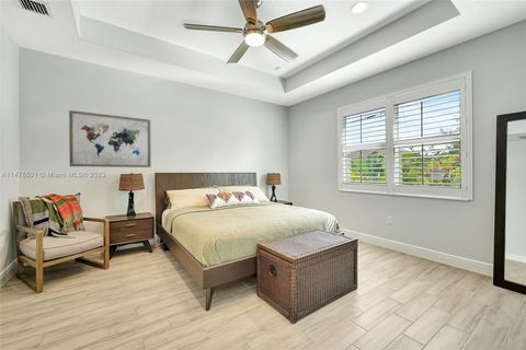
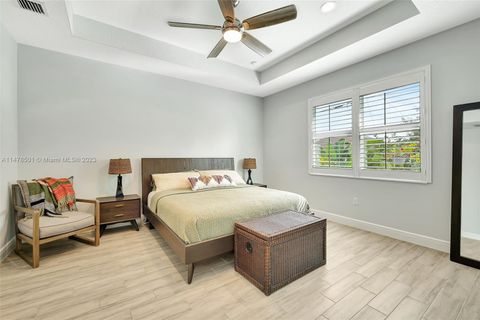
- wall art (113, 141)
